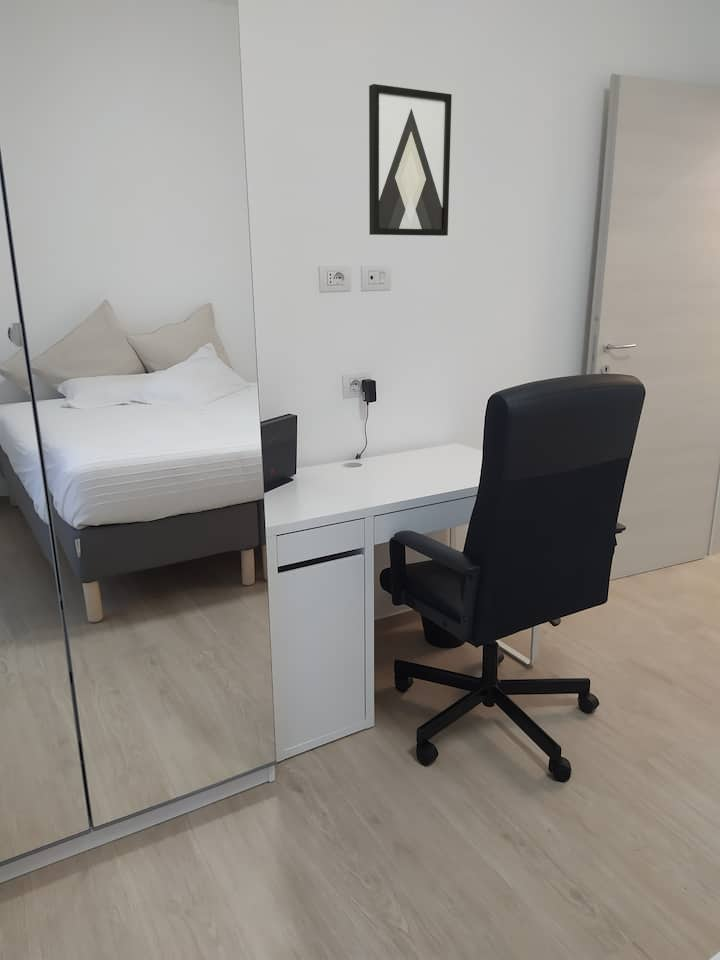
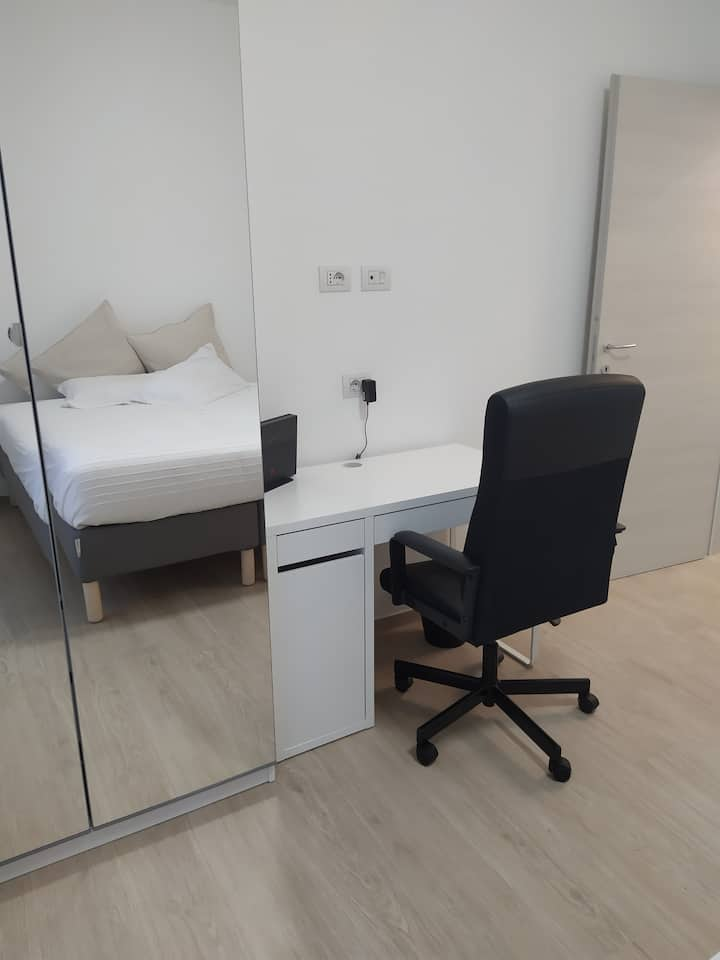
- wall art (410, 164)
